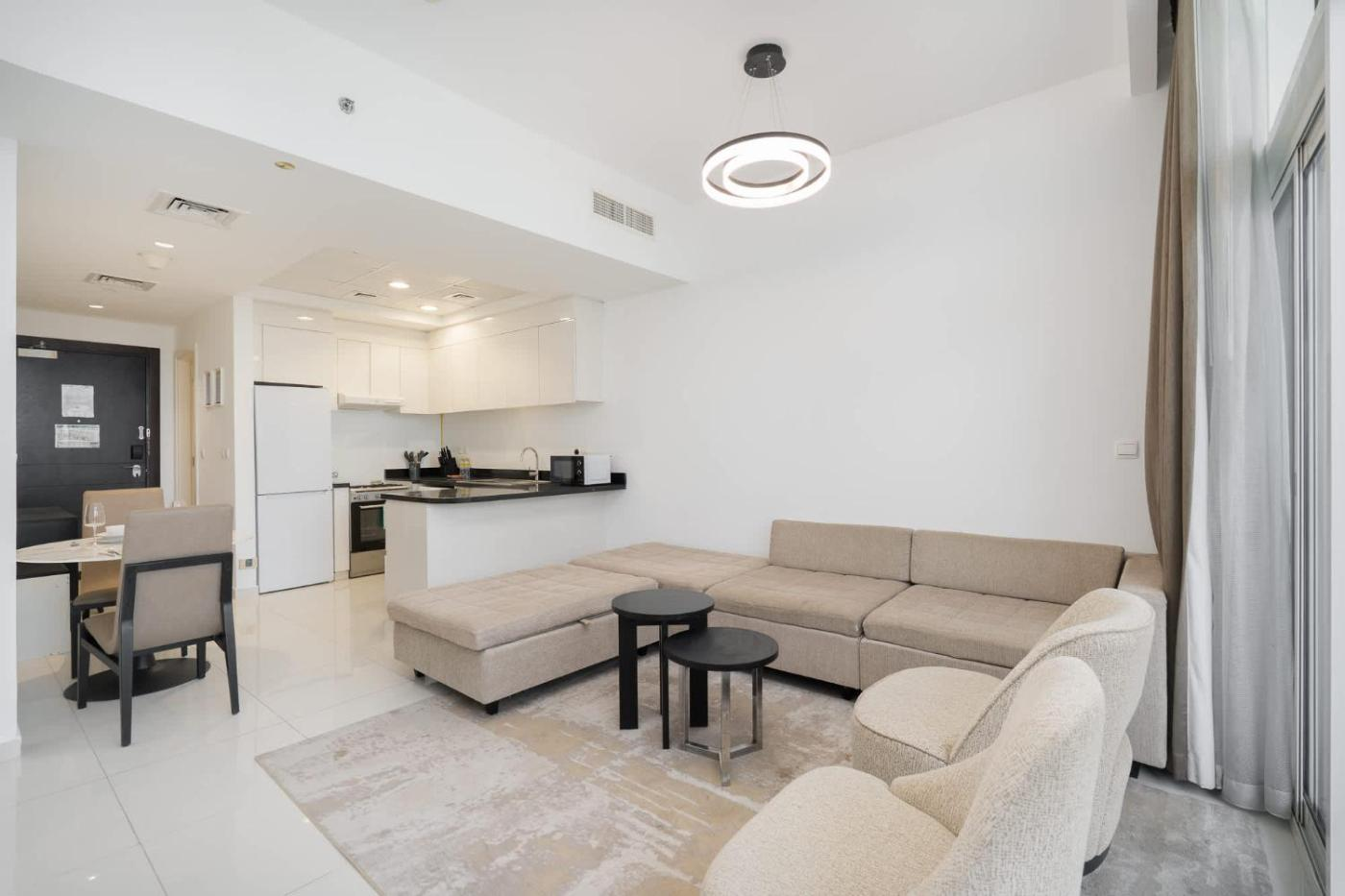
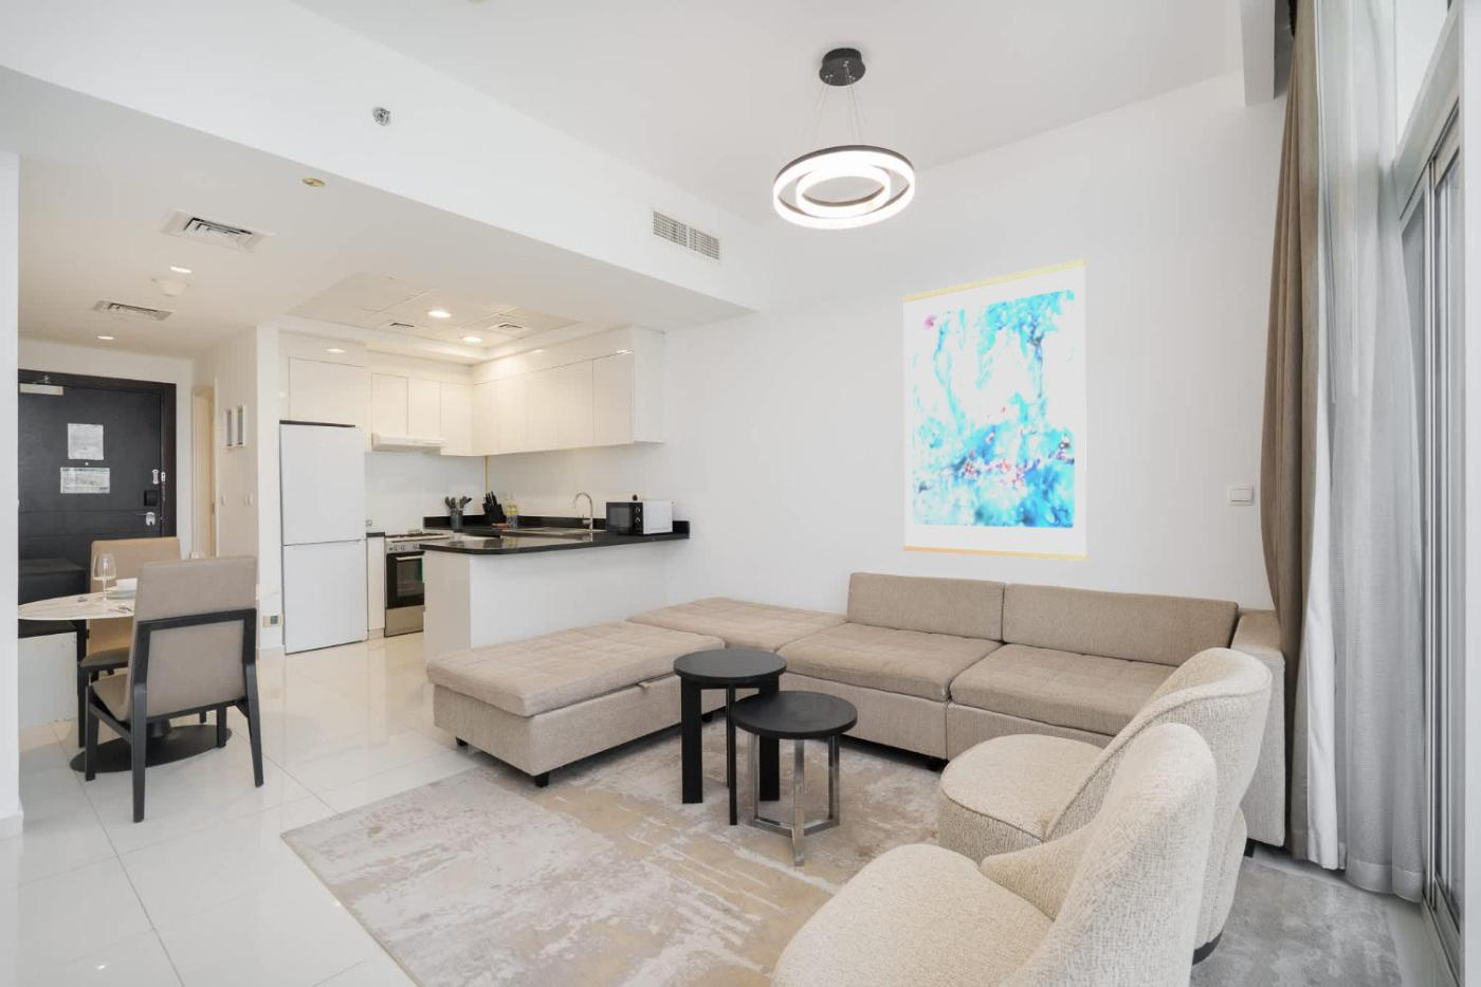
+ wall art (987, 416)
